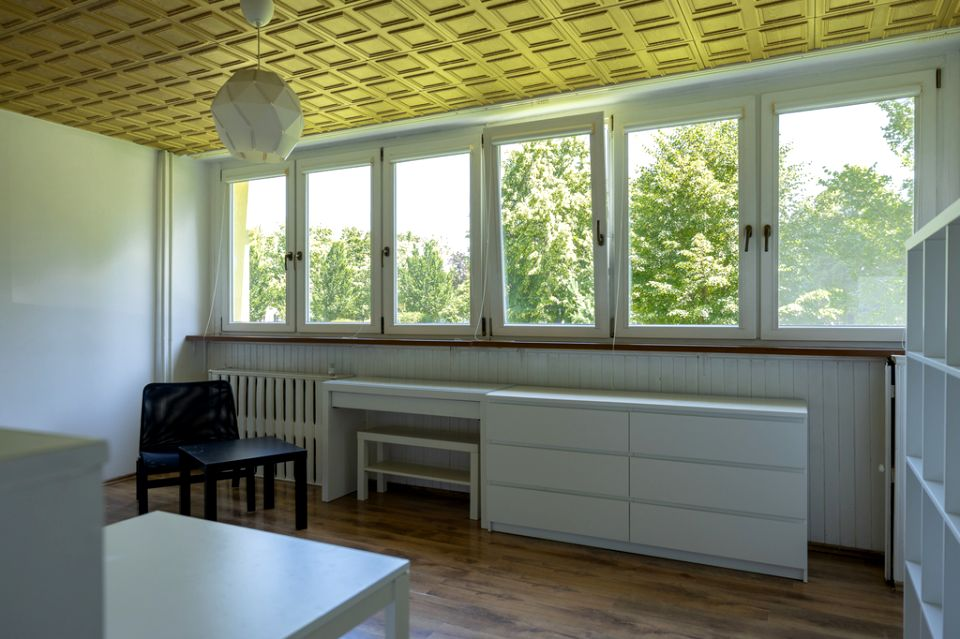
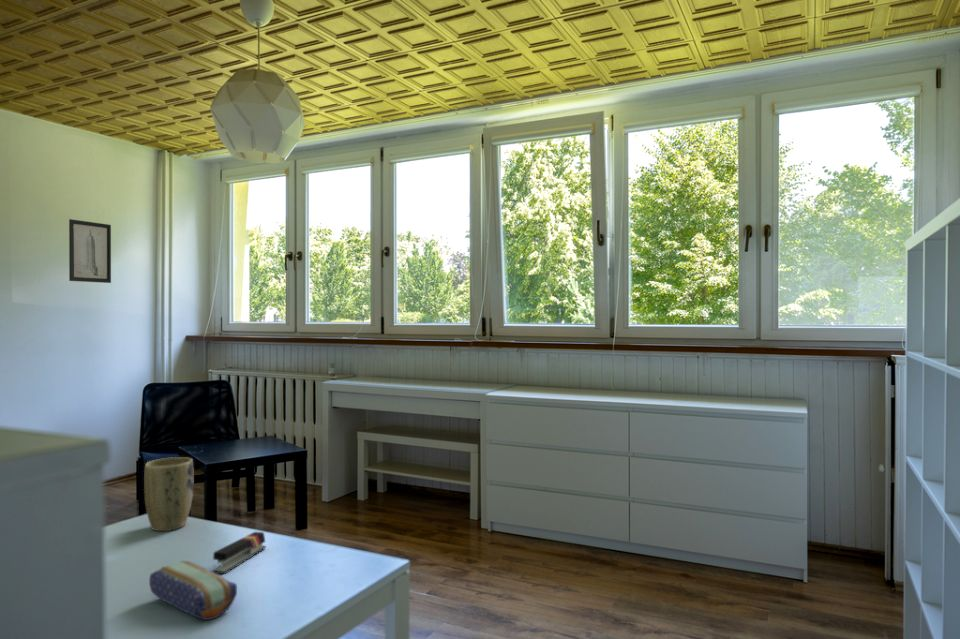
+ wall art (90, 252)
+ plant pot (169, 493)
+ stapler (240, 549)
+ pencil case (192, 587)
